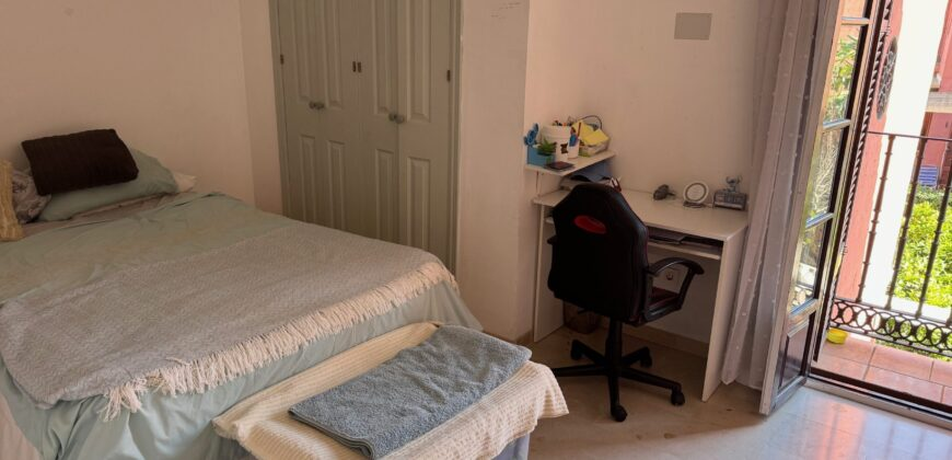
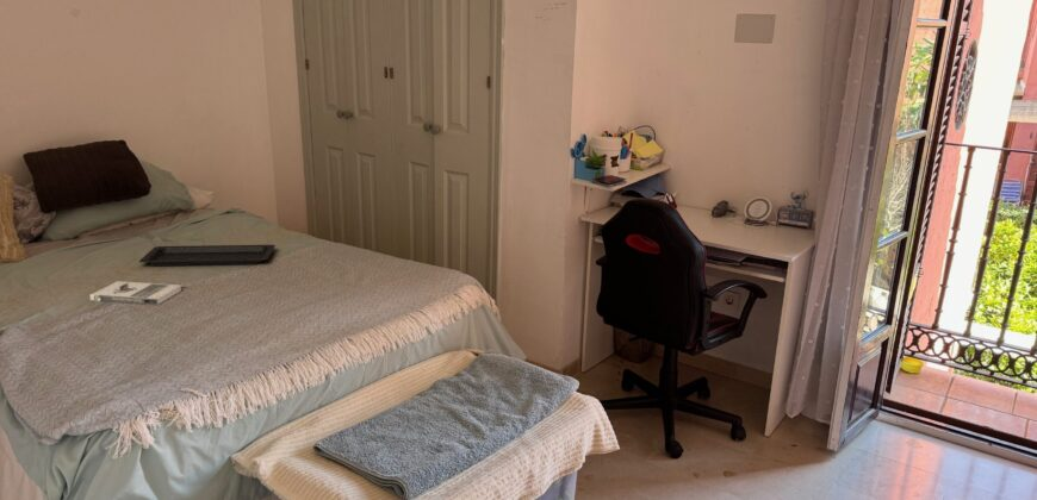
+ book (136, 292)
+ serving tray (210, 255)
